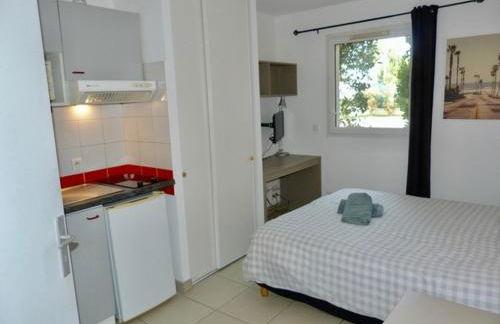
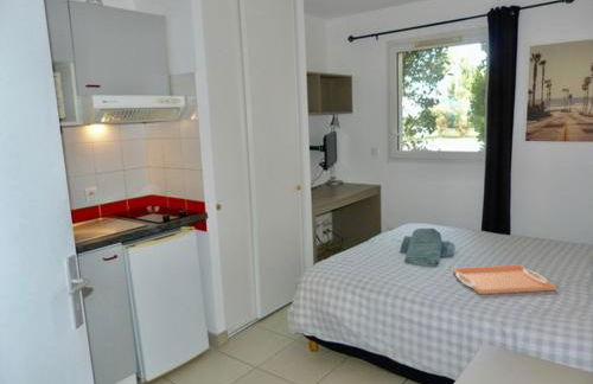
+ serving tray (500, 279)
